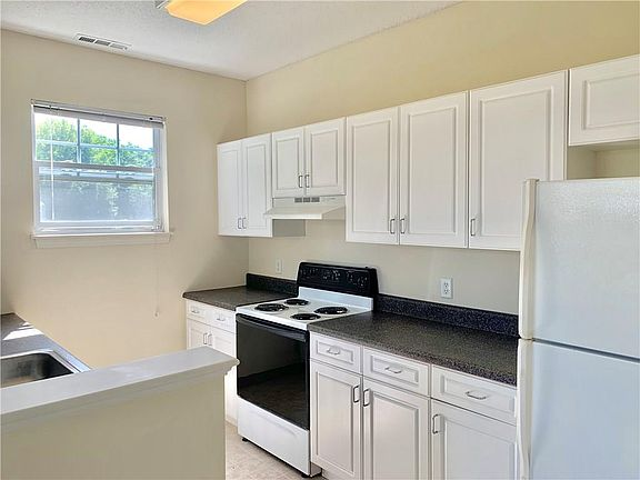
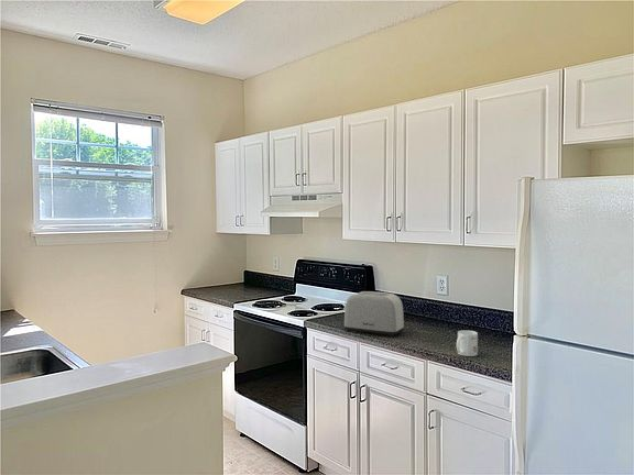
+ toaster (372, 312)
+ mug (464, 343)
